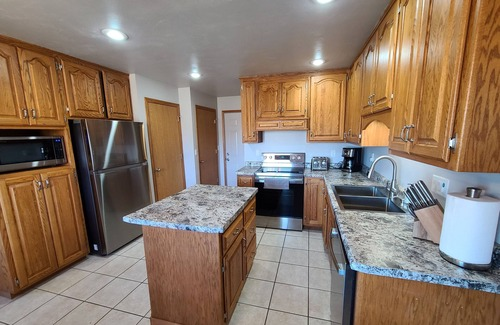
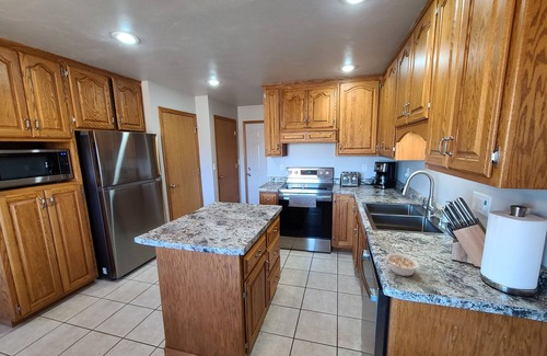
+ legume (401, 265)
